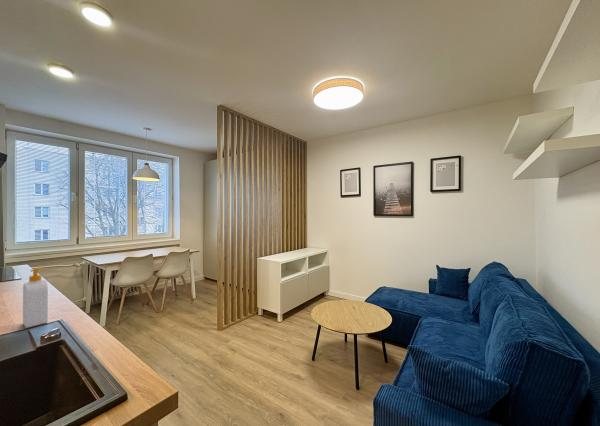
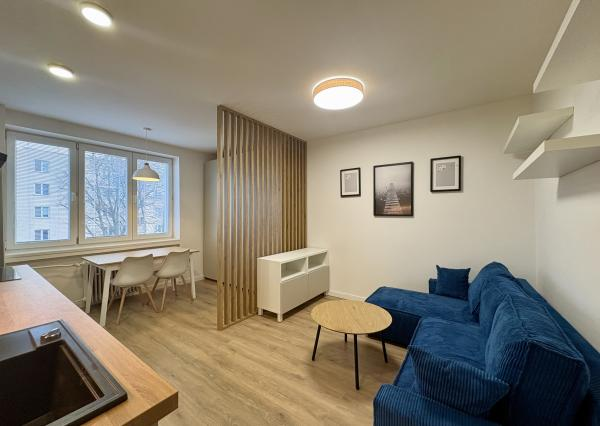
- soap bottle (36, 295)
